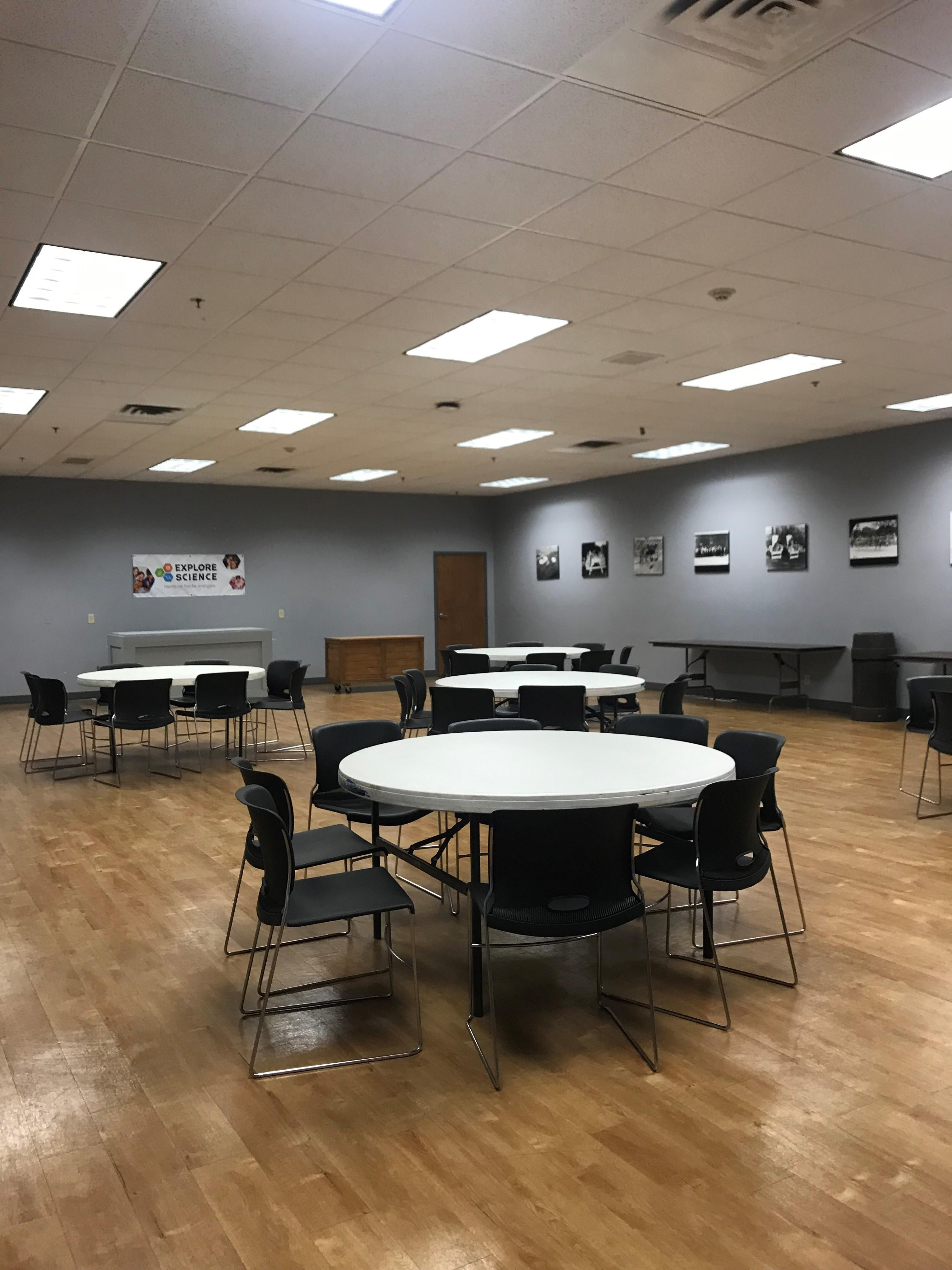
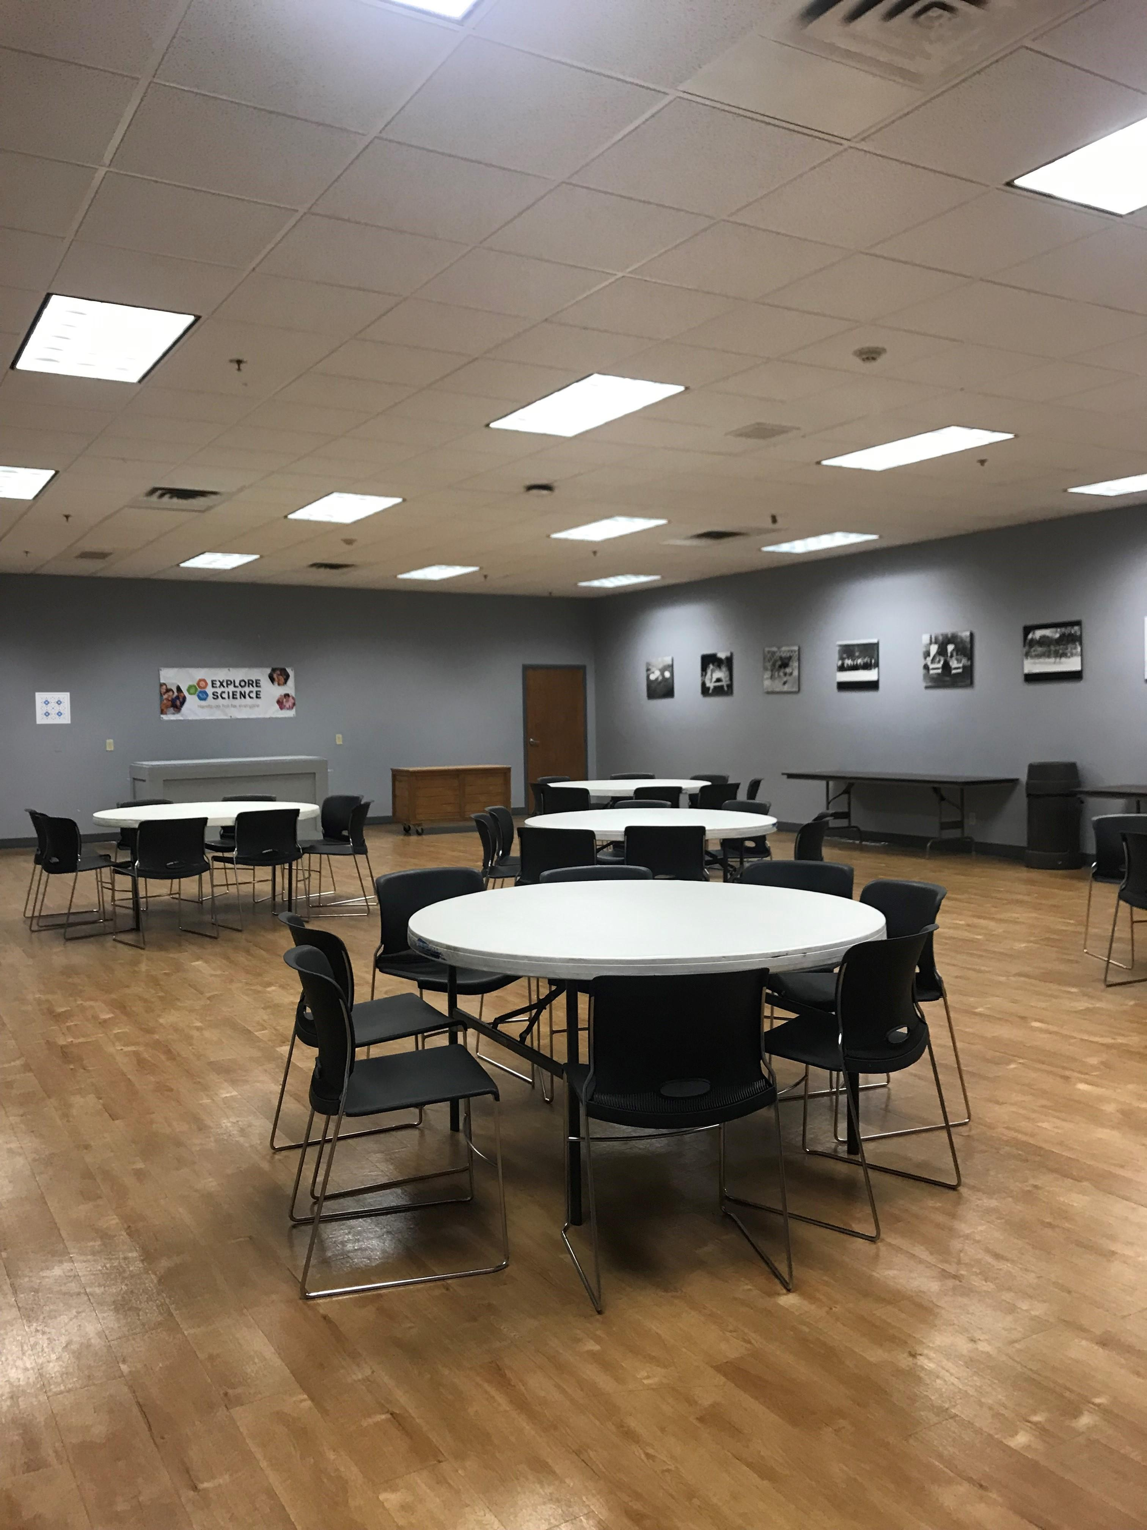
+ wall art (53, 707)
